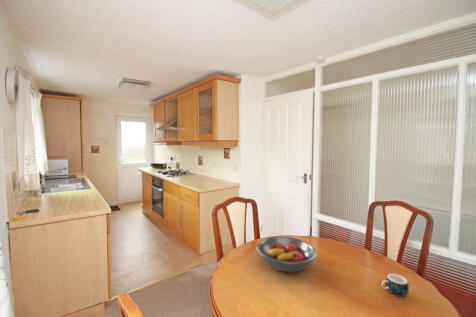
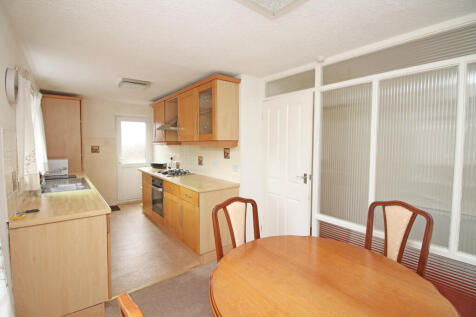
- fruit bowl (285, 253)
- mug (393, 285)
